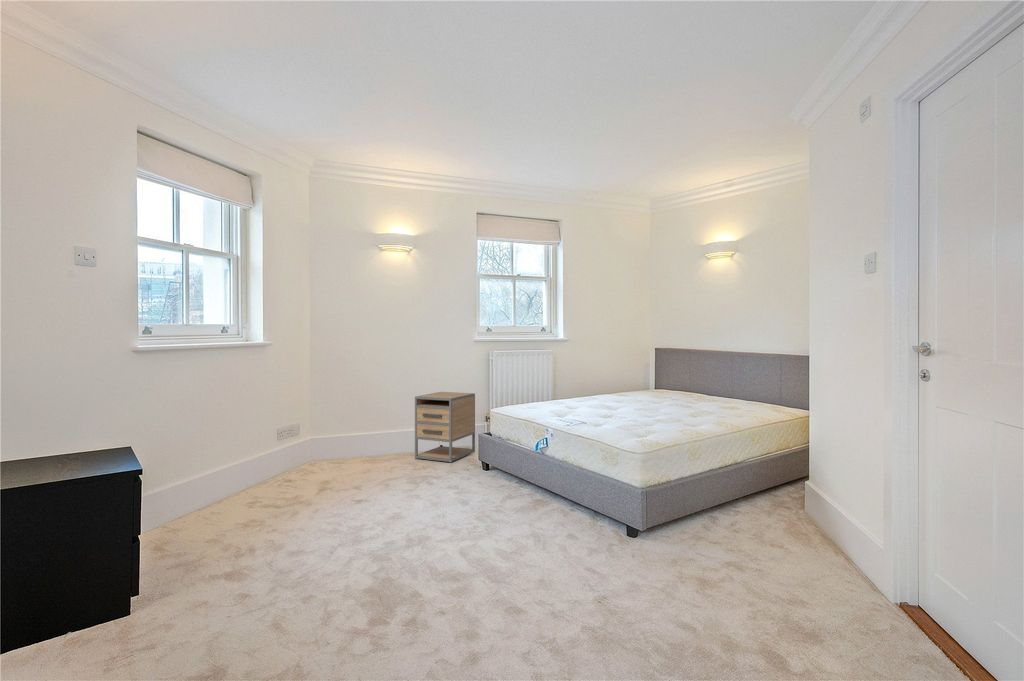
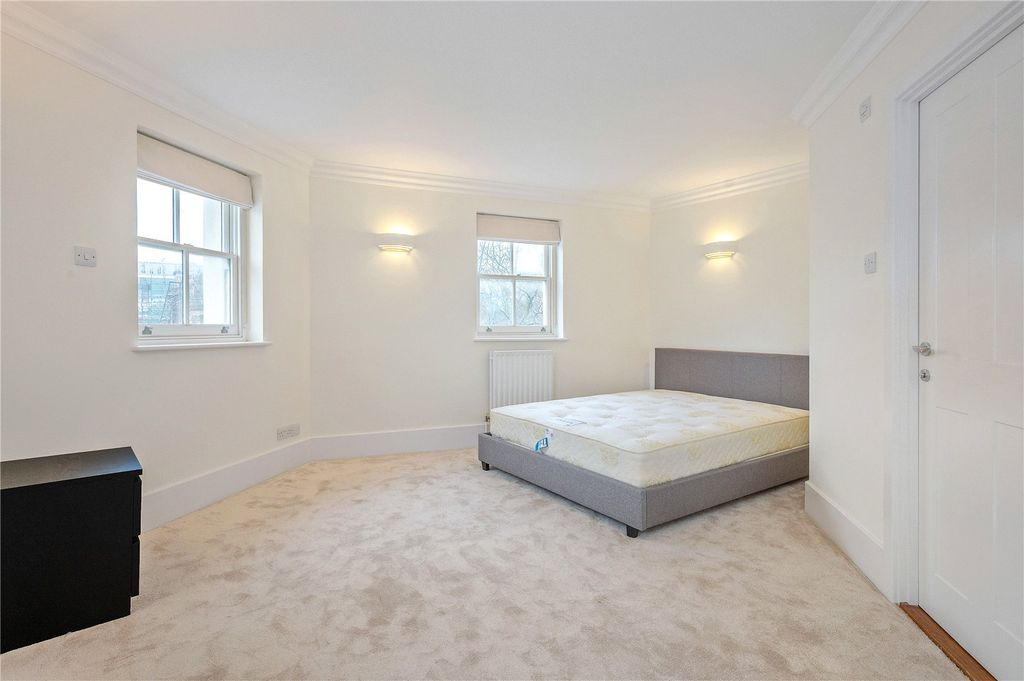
- nightstand (445, 425)
